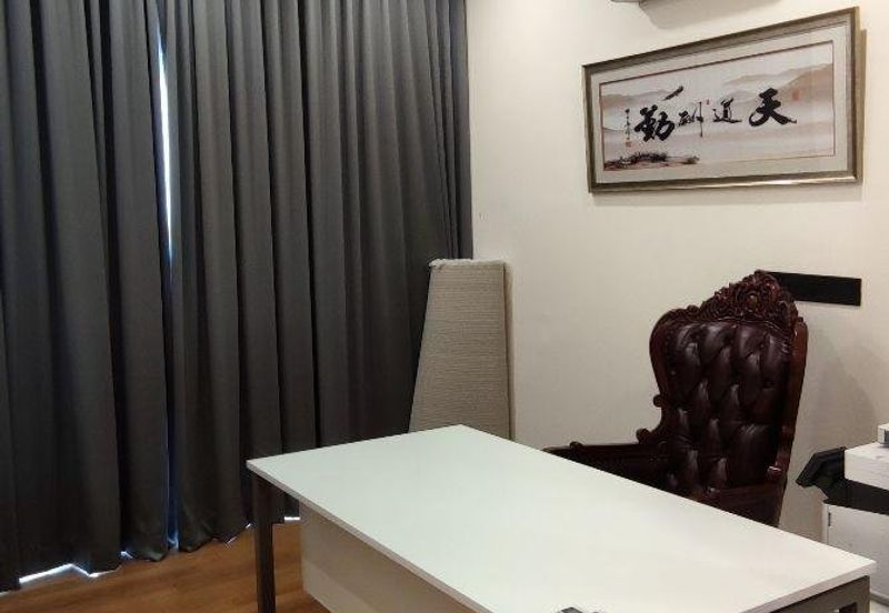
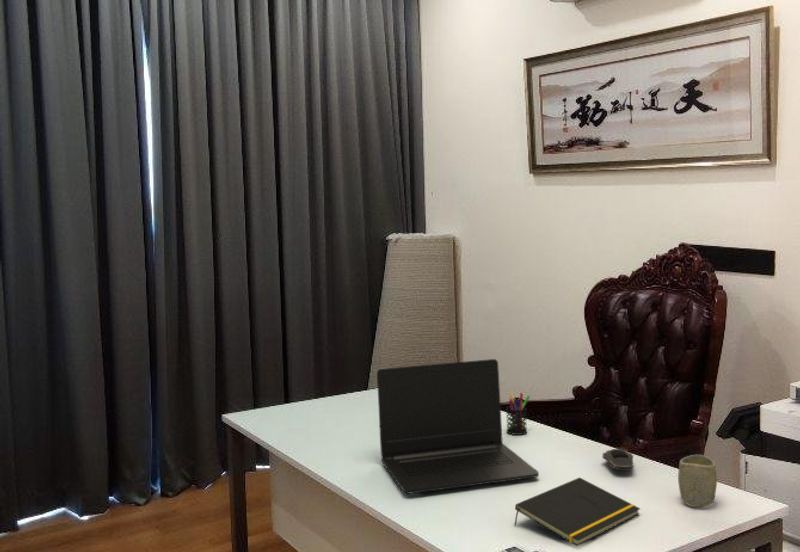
+ computer mouse (619, 459)
+ laptop (454, 421)
+ pen holder (518, 411)
+ notepad (578, 509)
+ cup (697, 480)
